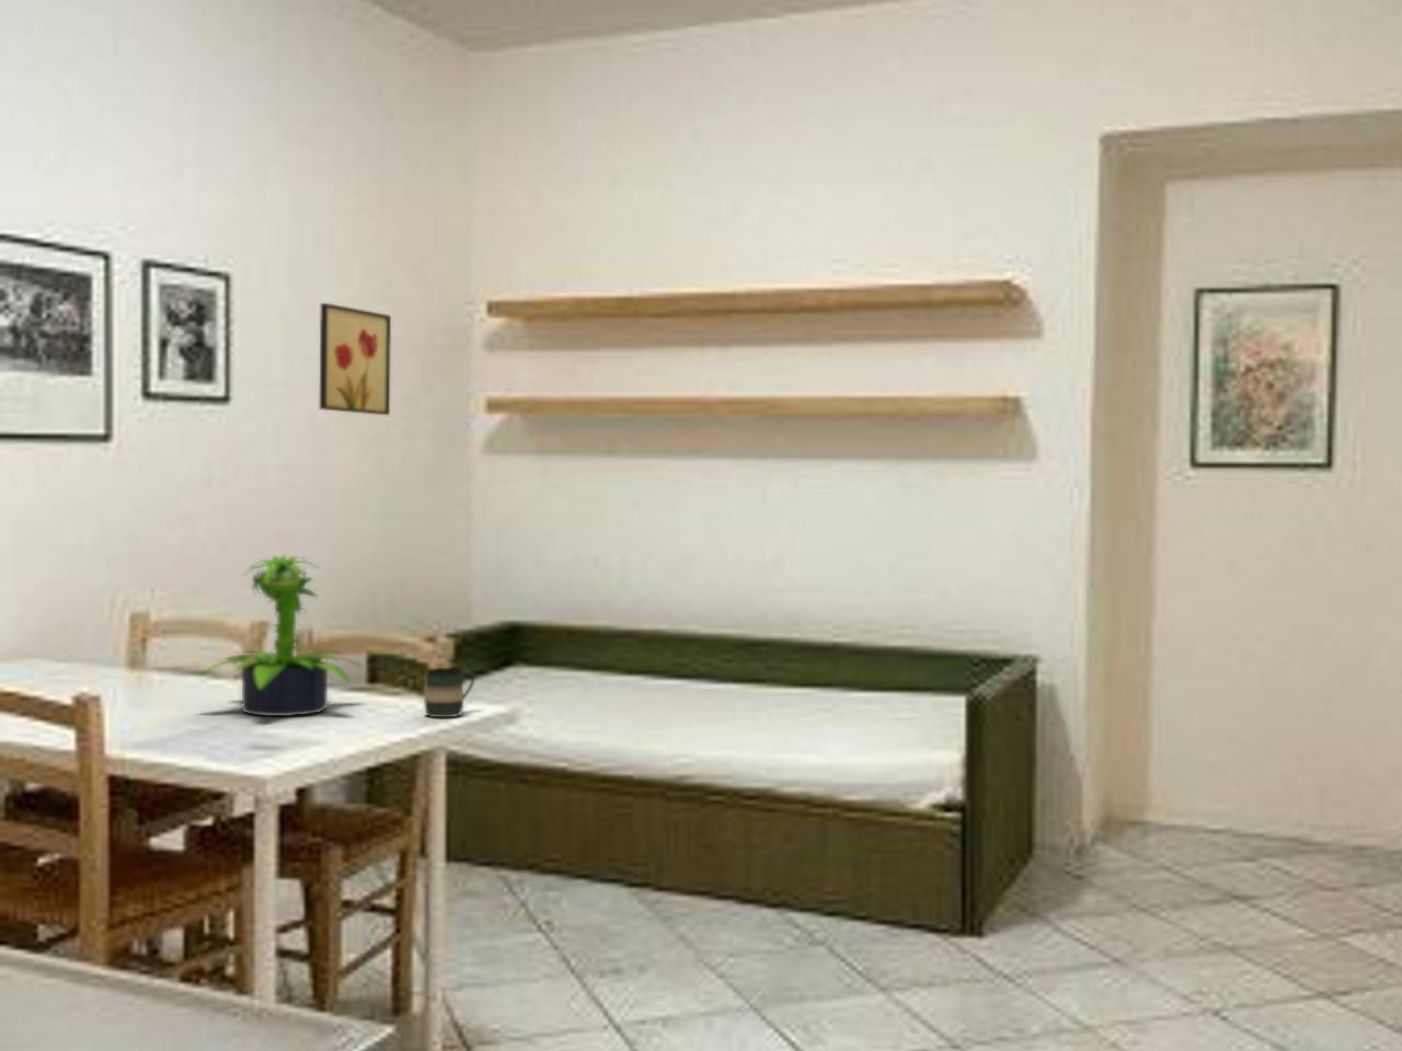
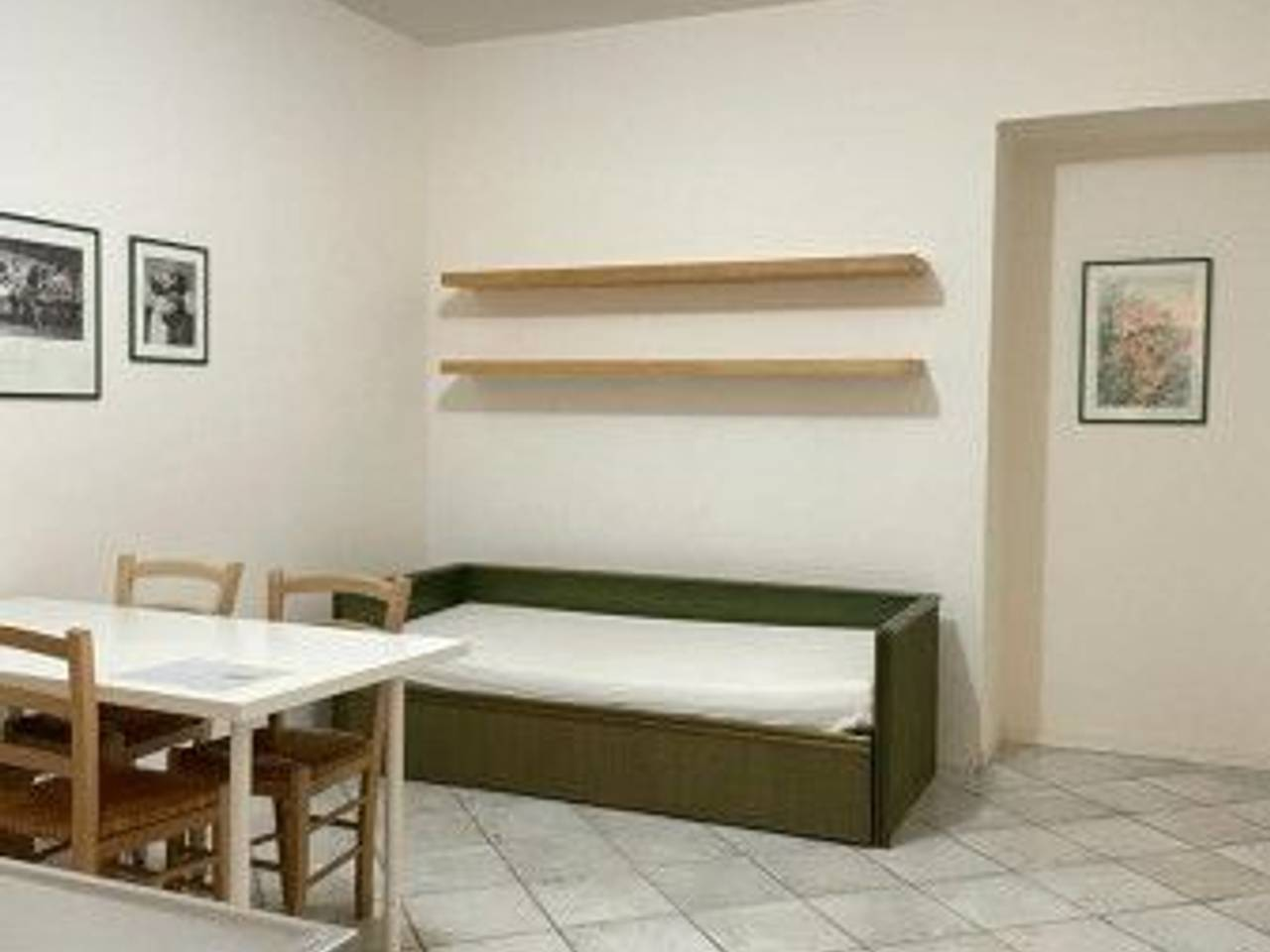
- potted plant (283, 631)
- wall art (353, 360)
- mug (450, 691)
